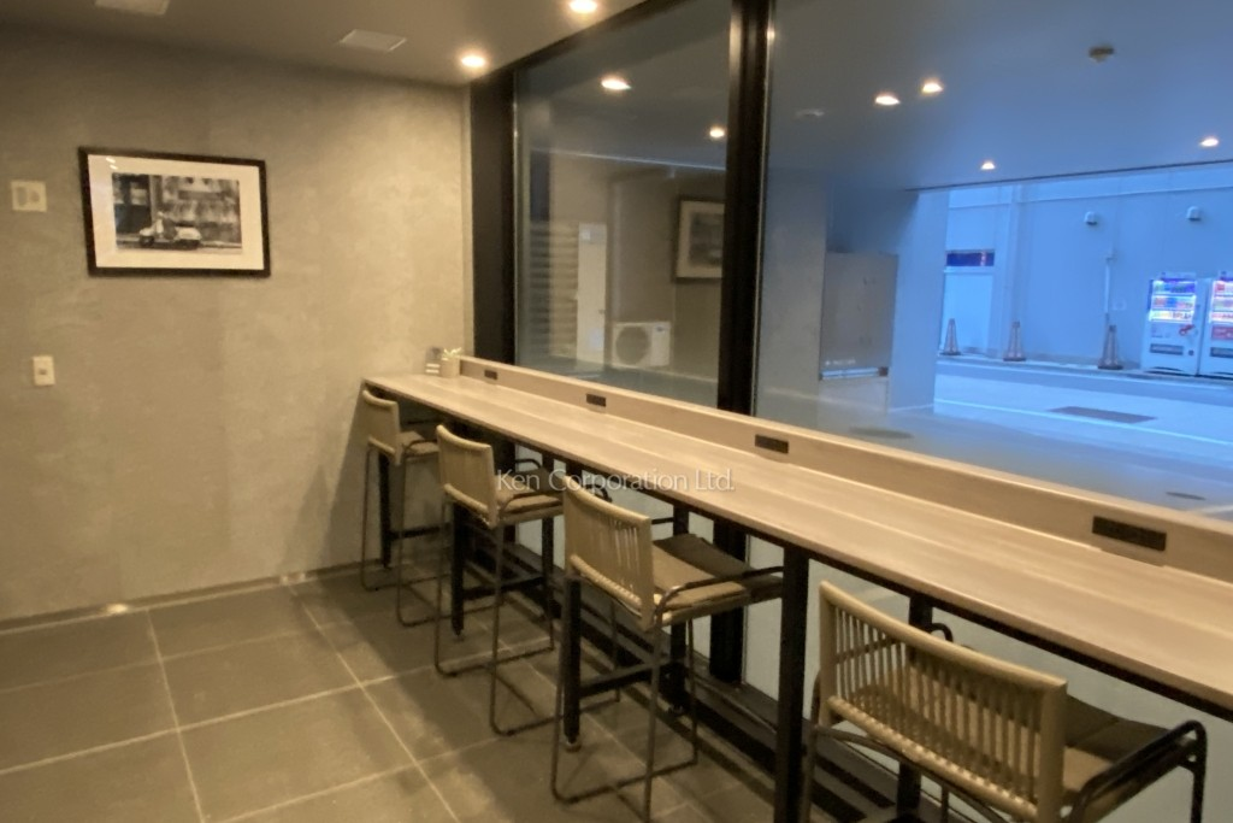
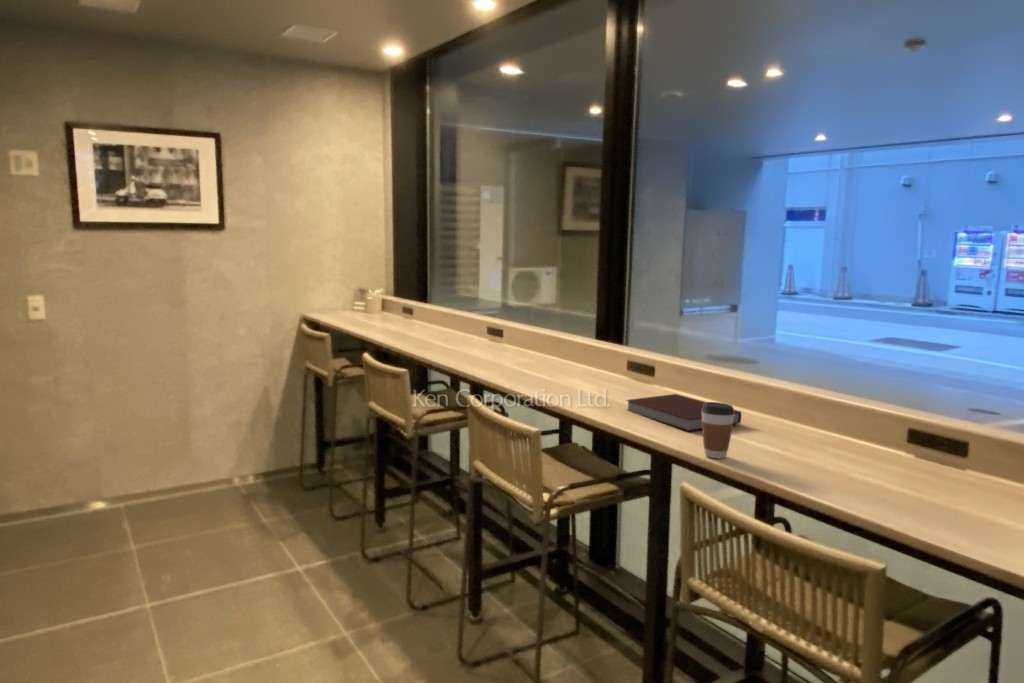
+ coffee cup (716, 429)
+ notebook (681, 411)
